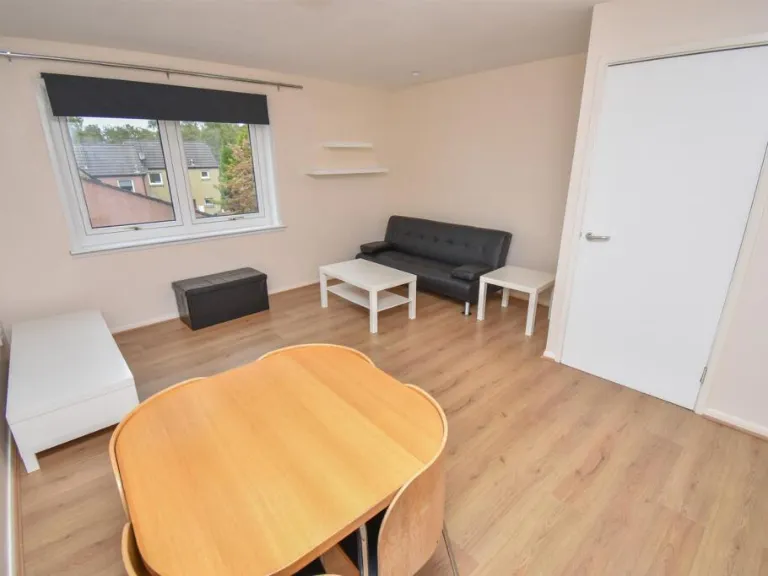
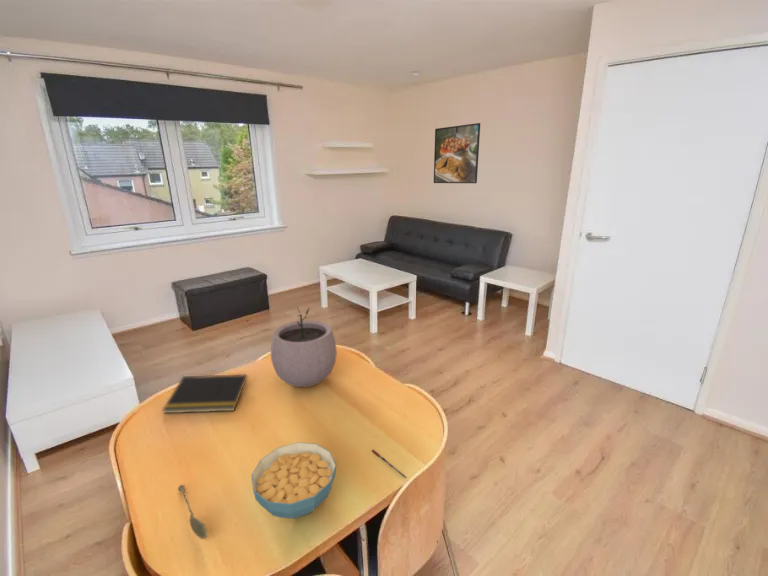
+ pen (388, 463)
+ cereal bowl (295, 486)
+ soupspoon (189, 506)
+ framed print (455, 155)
+ plant pot (303, 345)
+ notepad (207, 392)
